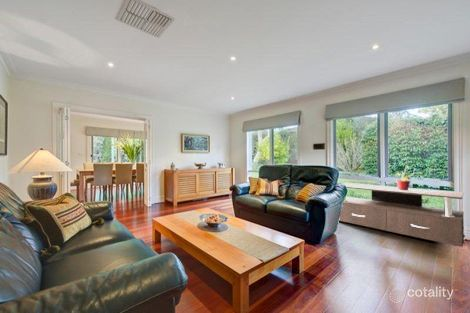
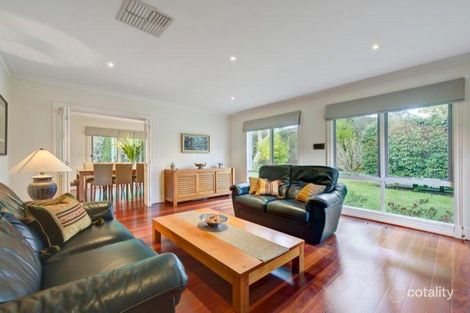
- coffee table (391, 208)
- potted plant (408, 177)
